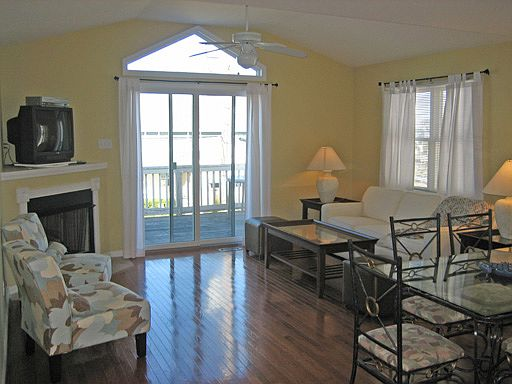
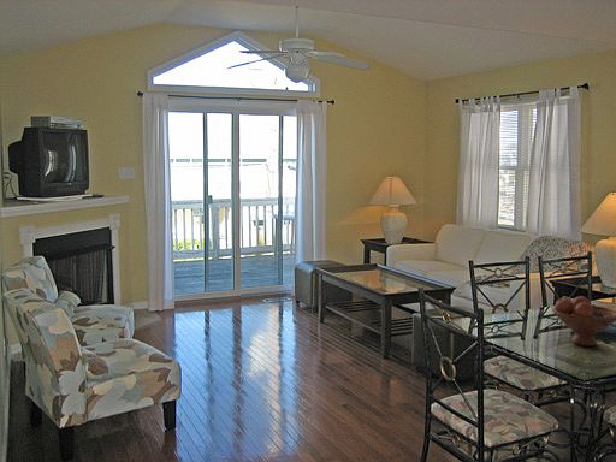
+ fruit bowl (585, 320)
